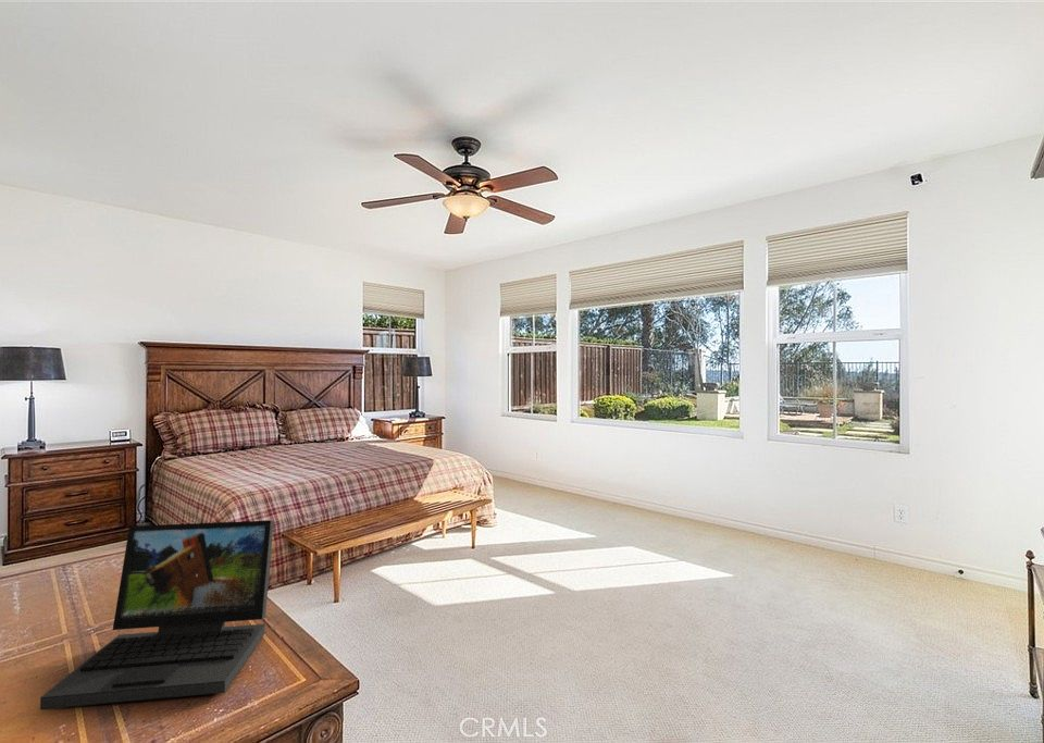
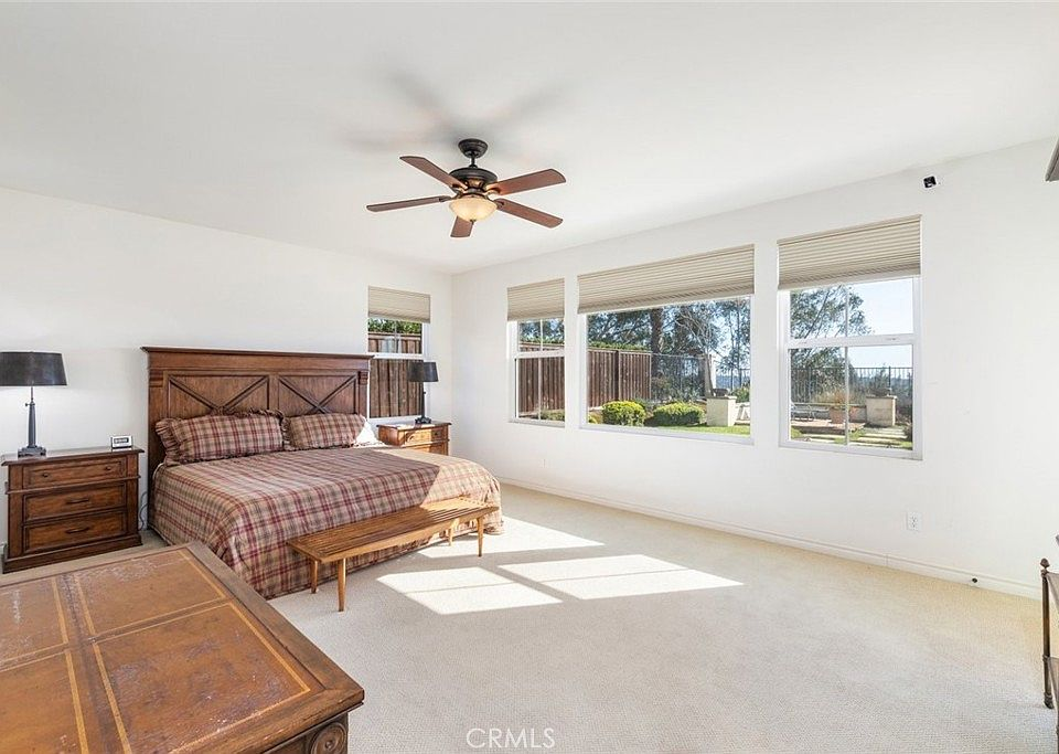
- laptop (175, 597)
